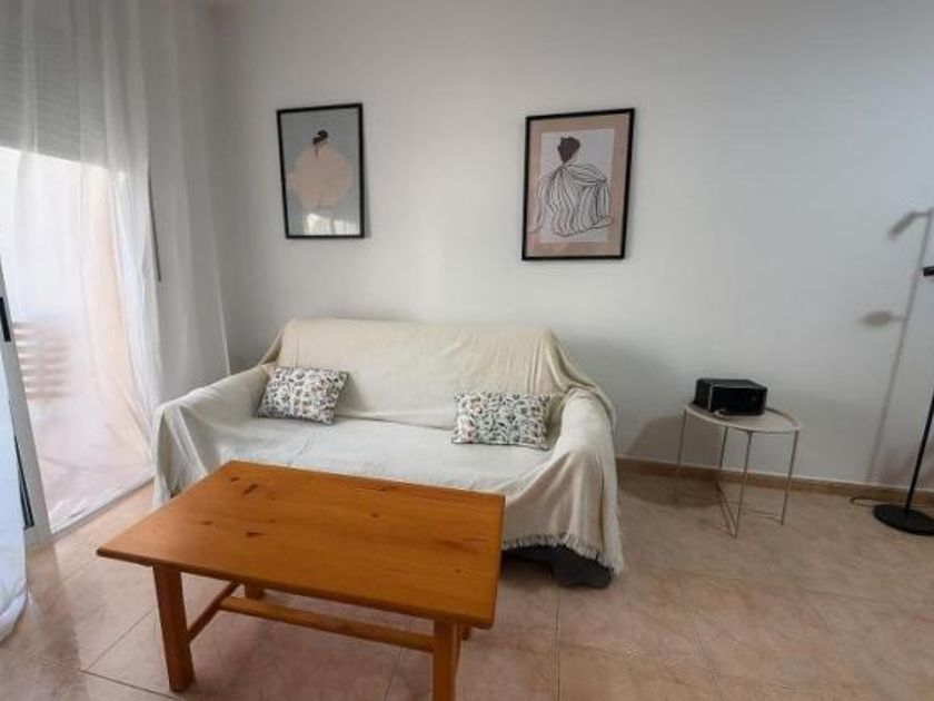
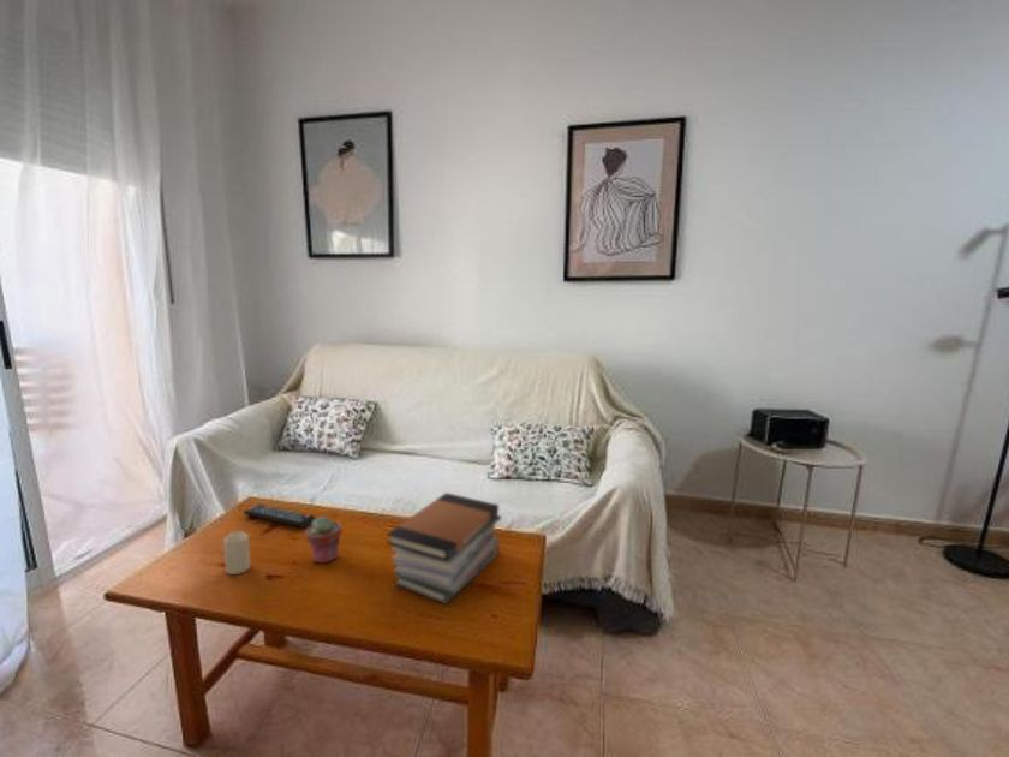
+ potted succulent (323, 536)
+ book stack (447, 543)
+ candle (237, 550)
+ remote control (279, 515)
